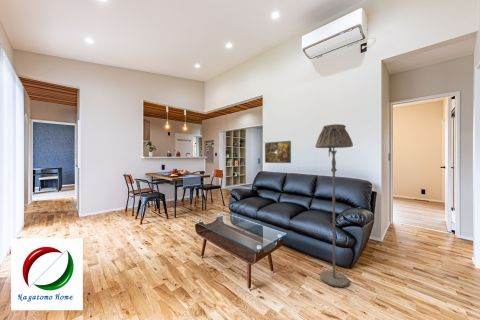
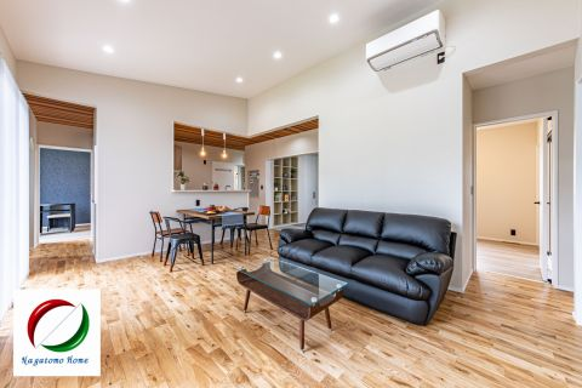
- floor lamp (333, 202)
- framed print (277, 152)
